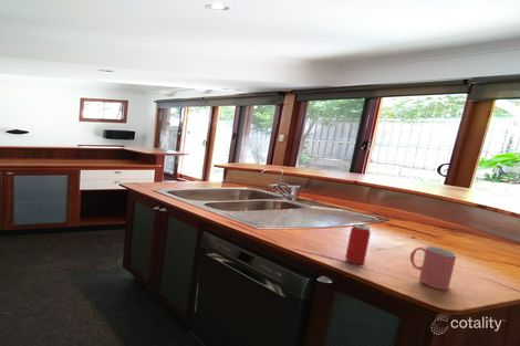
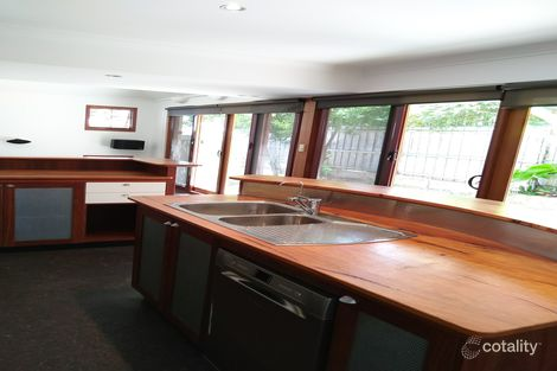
- beverage can (357, 243)
- mug (429, 264)
